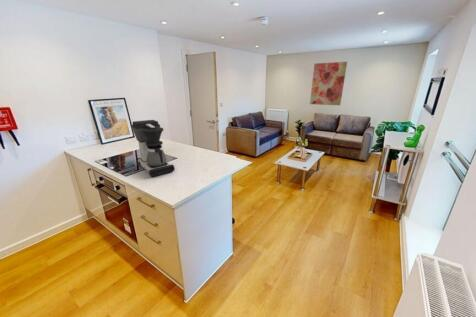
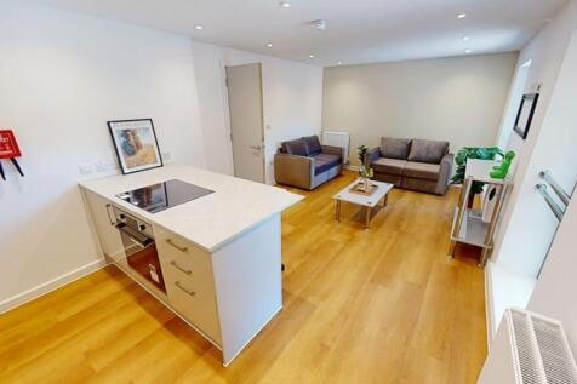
- wall art (327, 84)
- coffee maker (152, 146)
